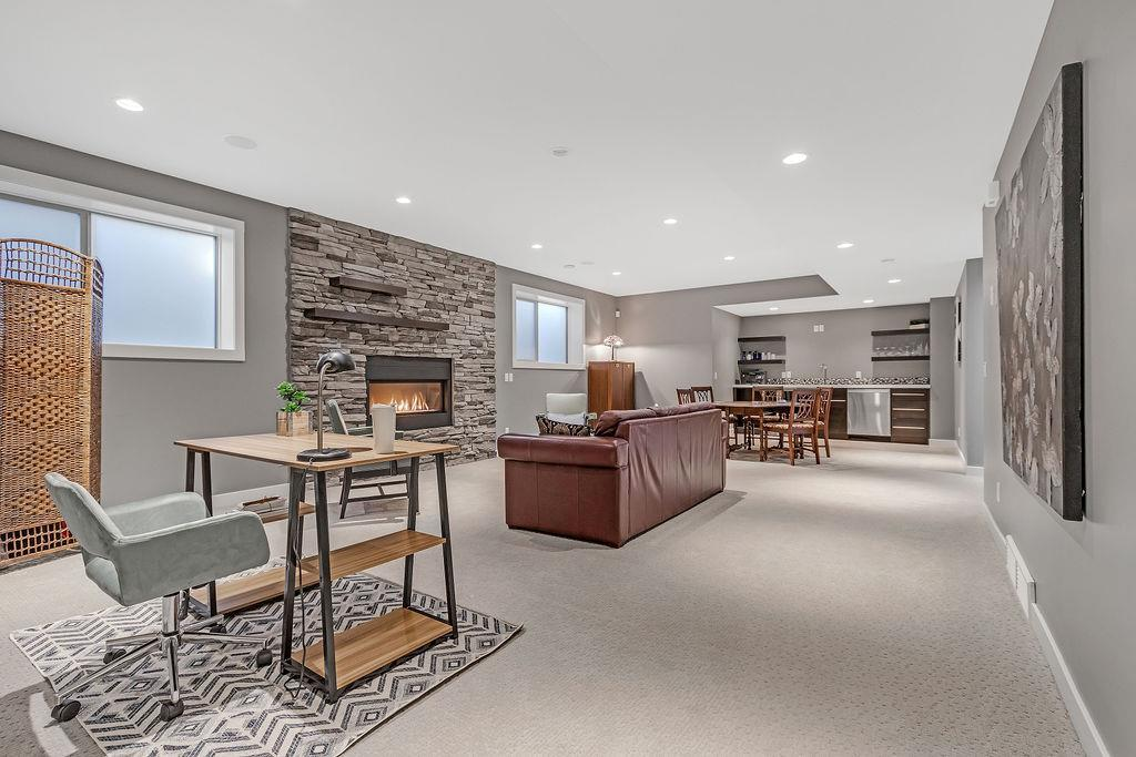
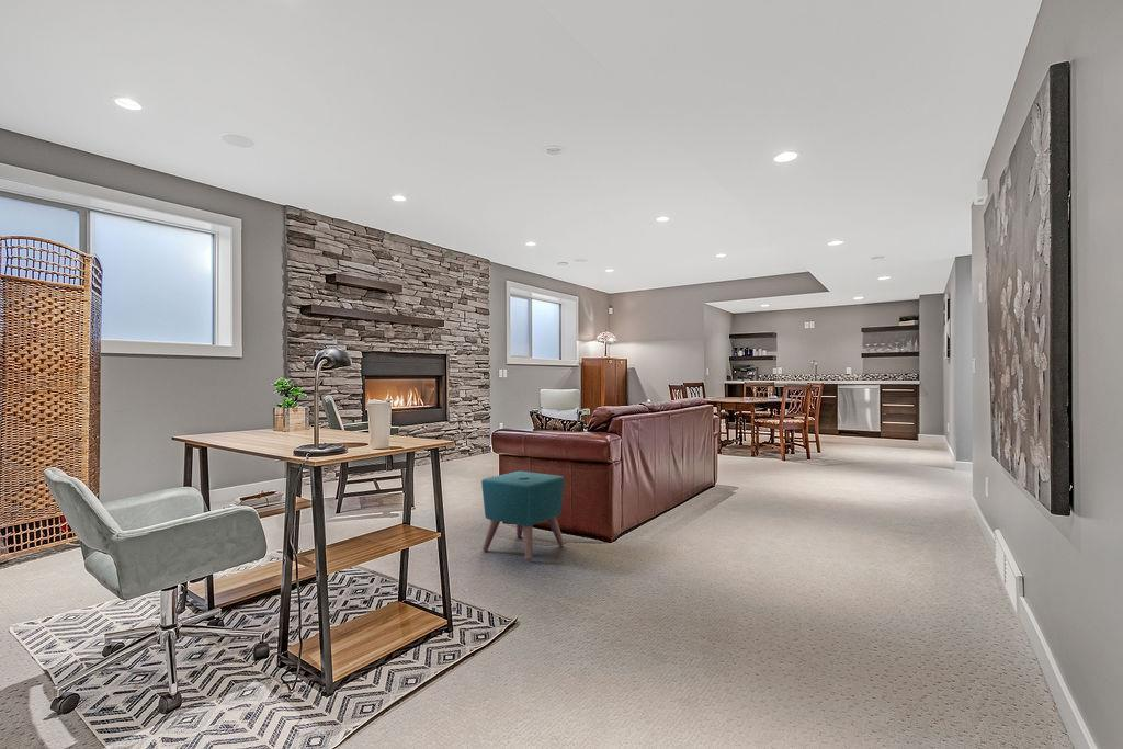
+ ottoman (523, 512)
